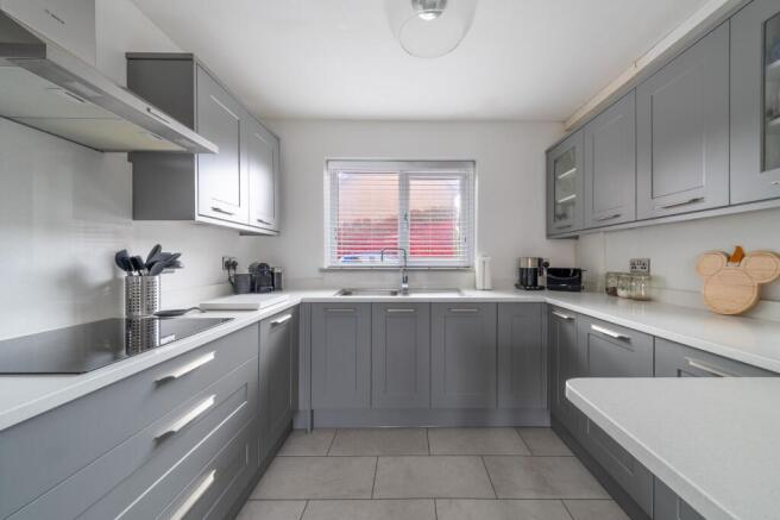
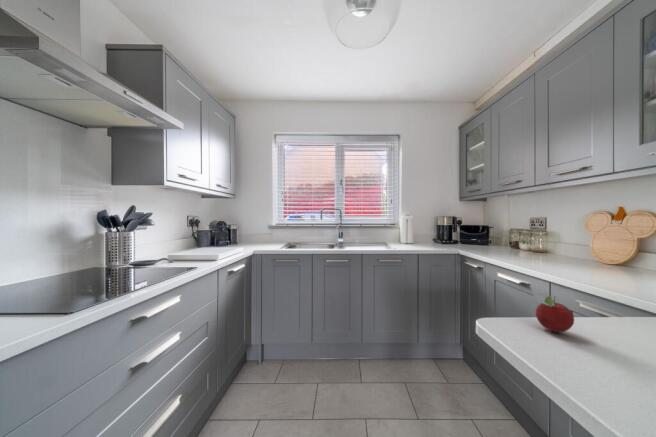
+ fruit (553, 311)
